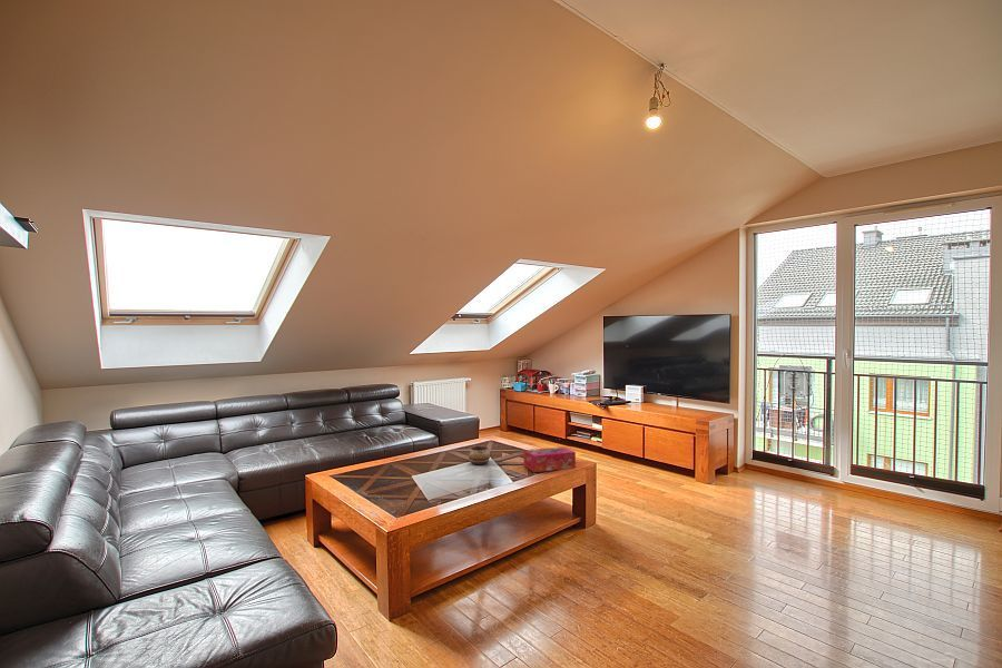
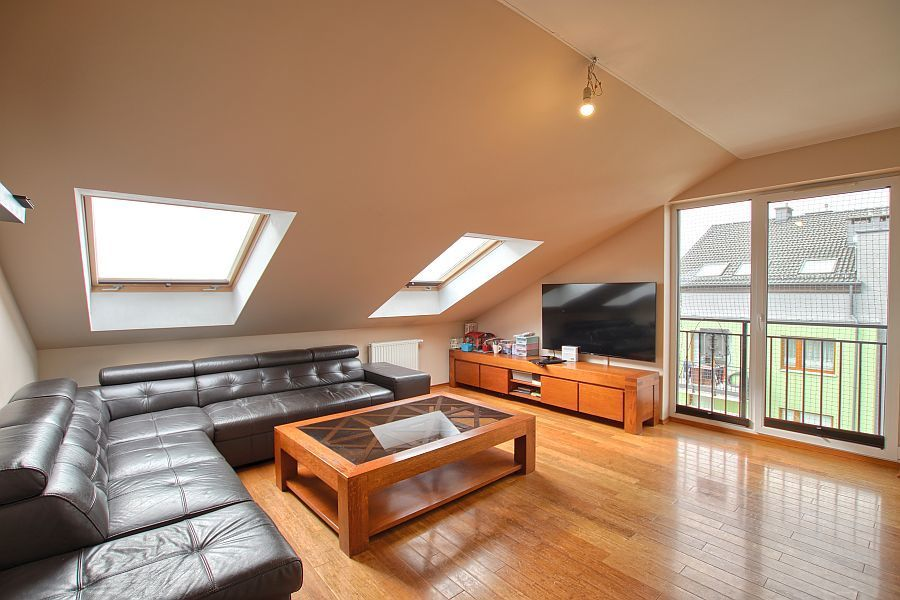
- tissue box (549, 459)
- decorative bowl (479, 455)
